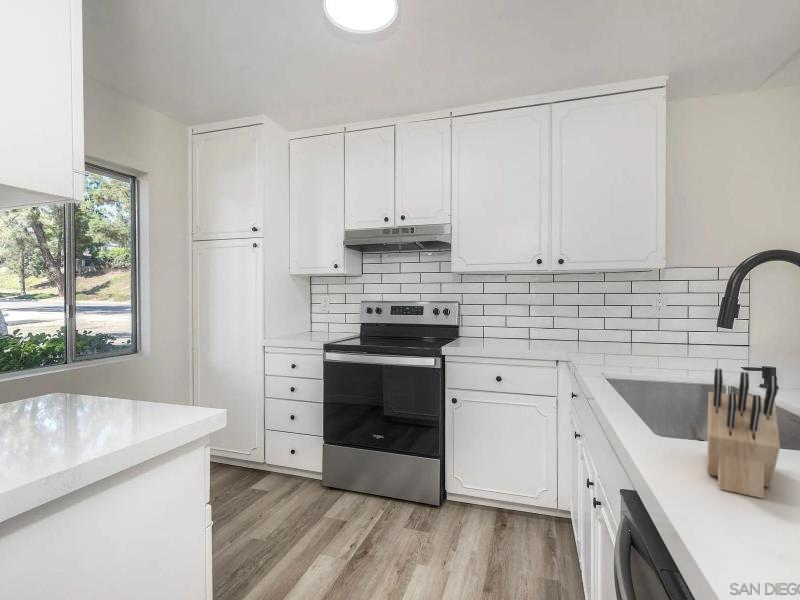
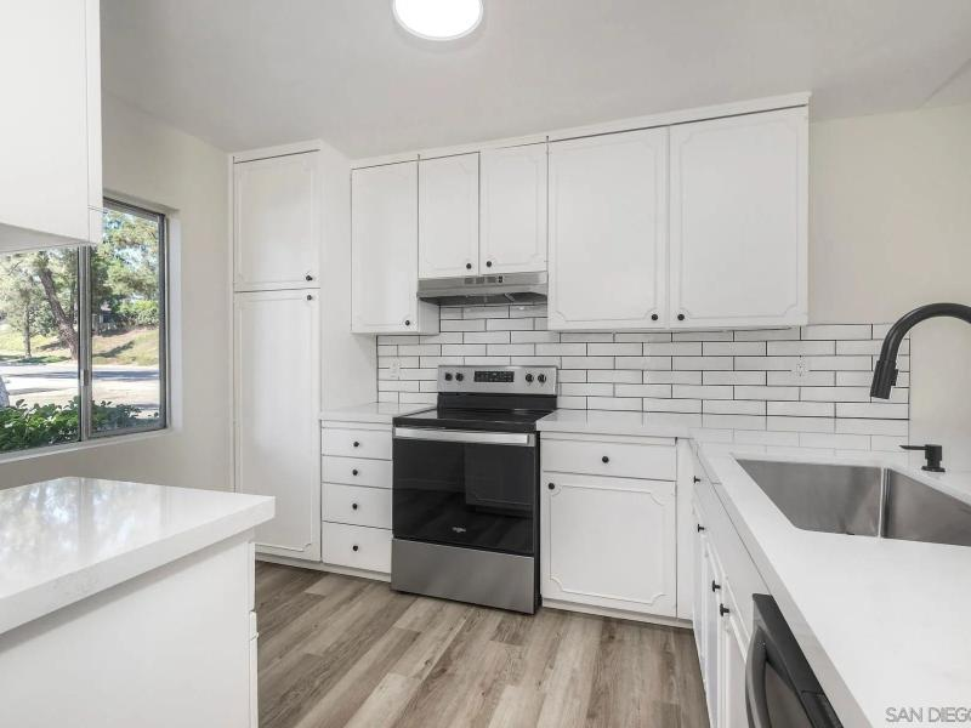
- knife block (739, 421)
